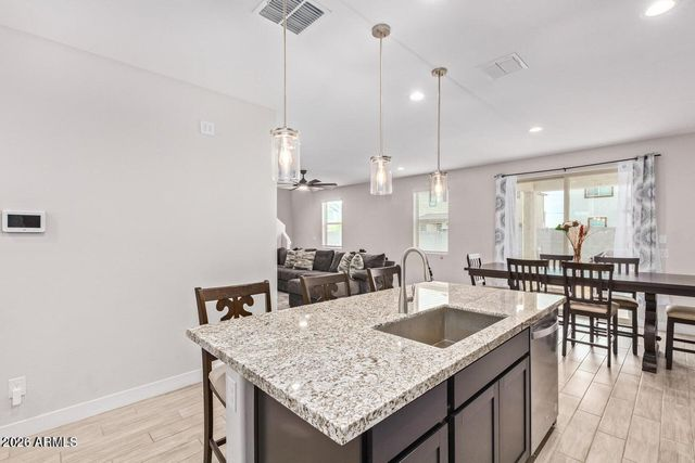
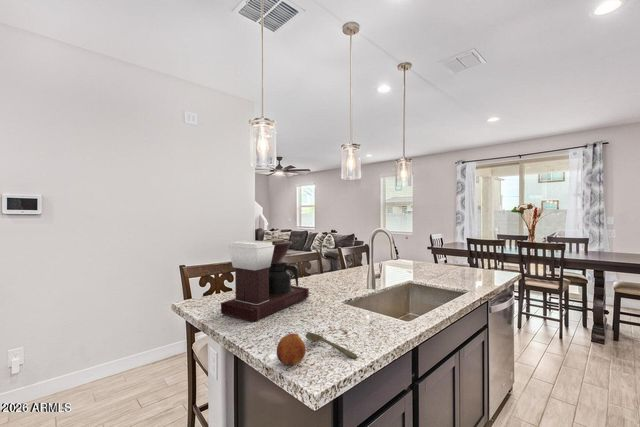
+ spoon (330, 344)
+ coffee maker (268, 273)
+ fruit (291, 348)
